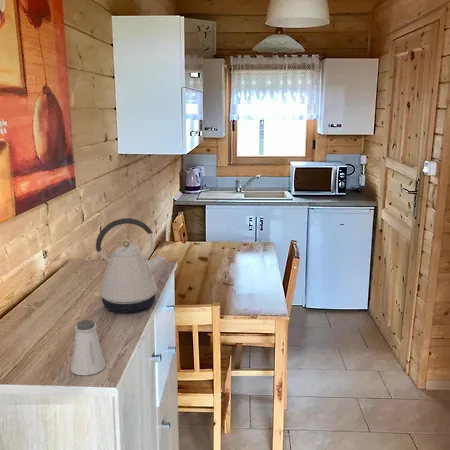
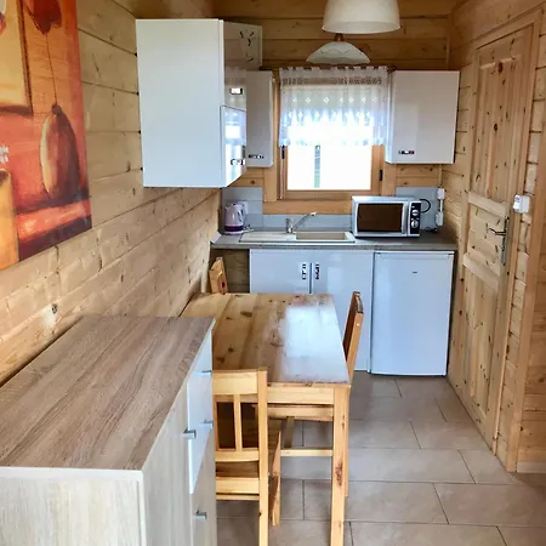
- saltshaker (87, 345)
- kettle (129, 262)
